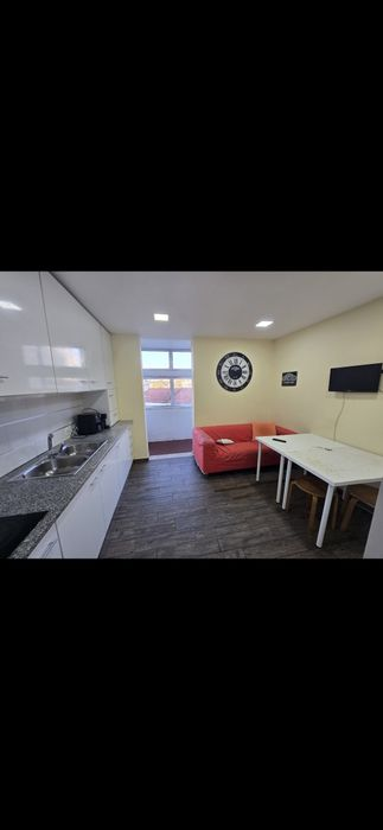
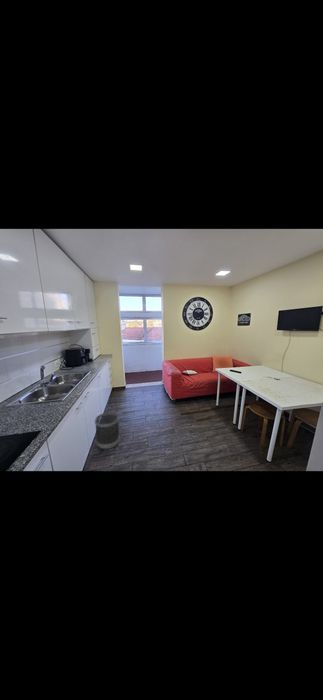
+ wastebasket (107, 429)
